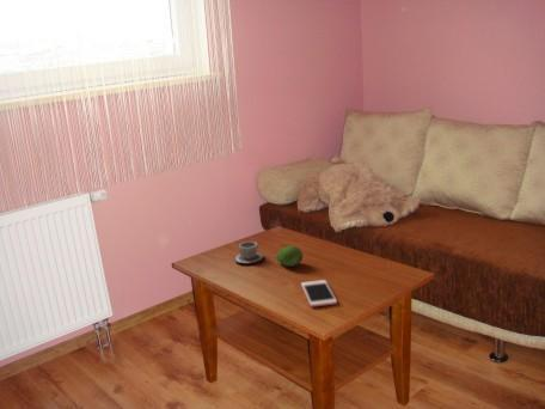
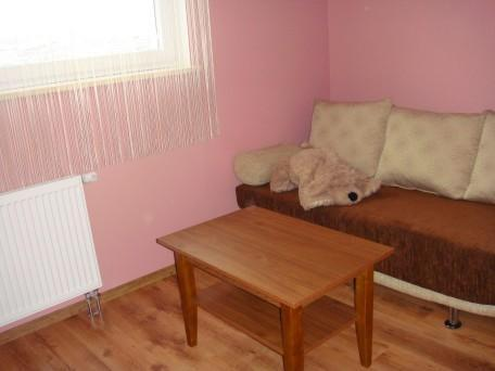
- cup (249, 251)
- cell phone (318, 292)
- fruit (288, 255)
